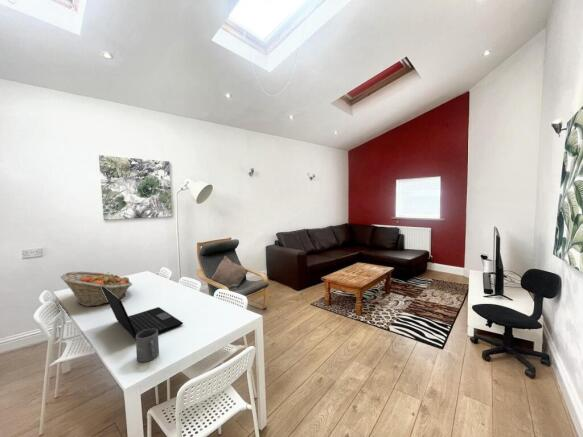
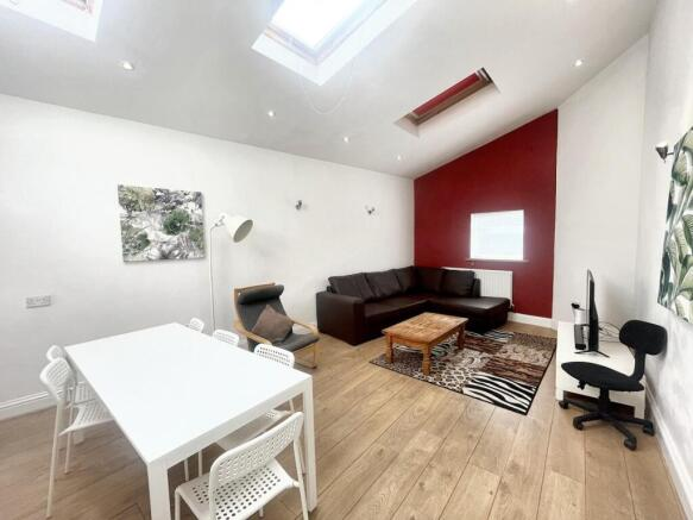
- mug (148, 346)
- fruit basket (98, 284)
- laptop (144, 311)
